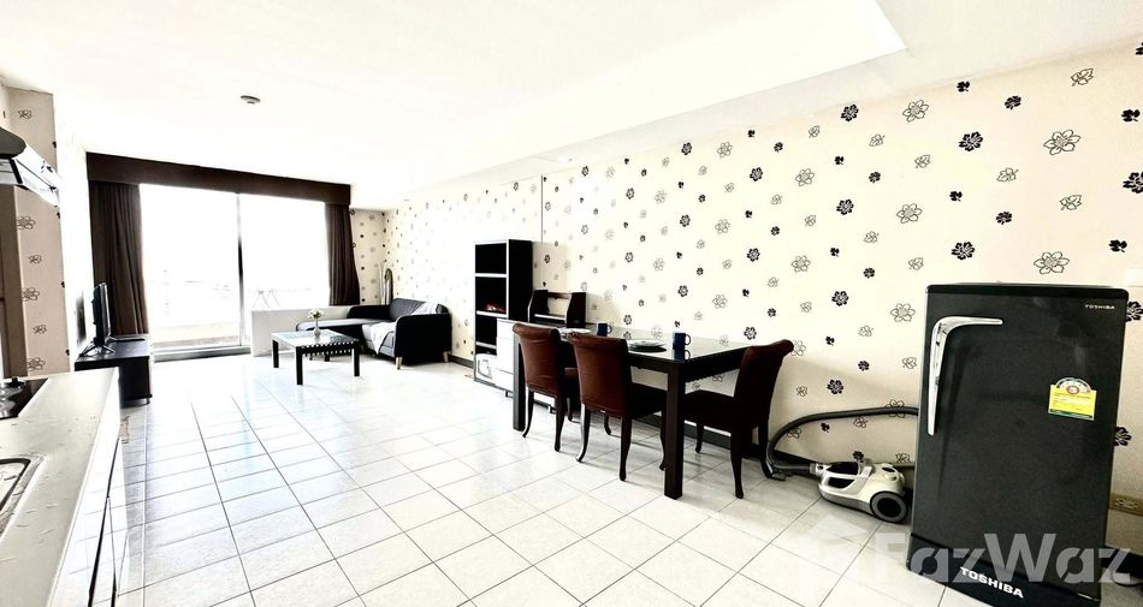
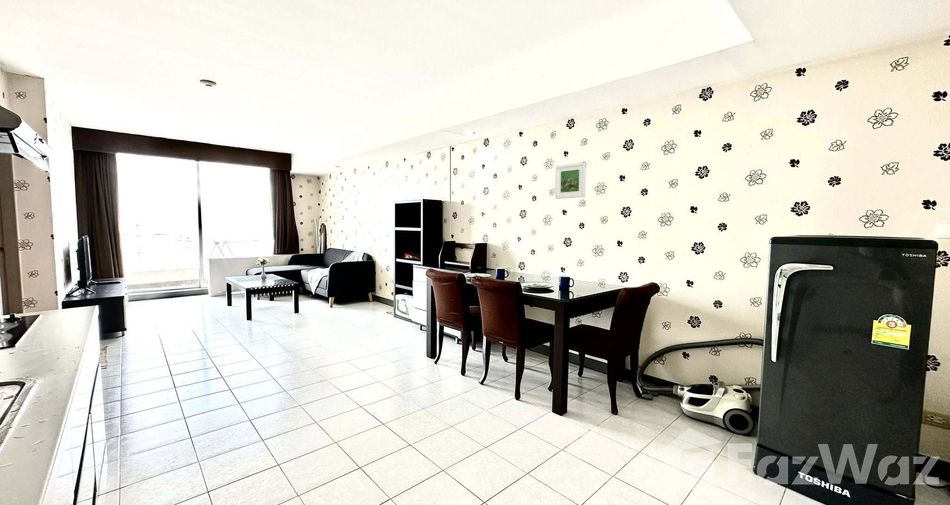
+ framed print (570, 181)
